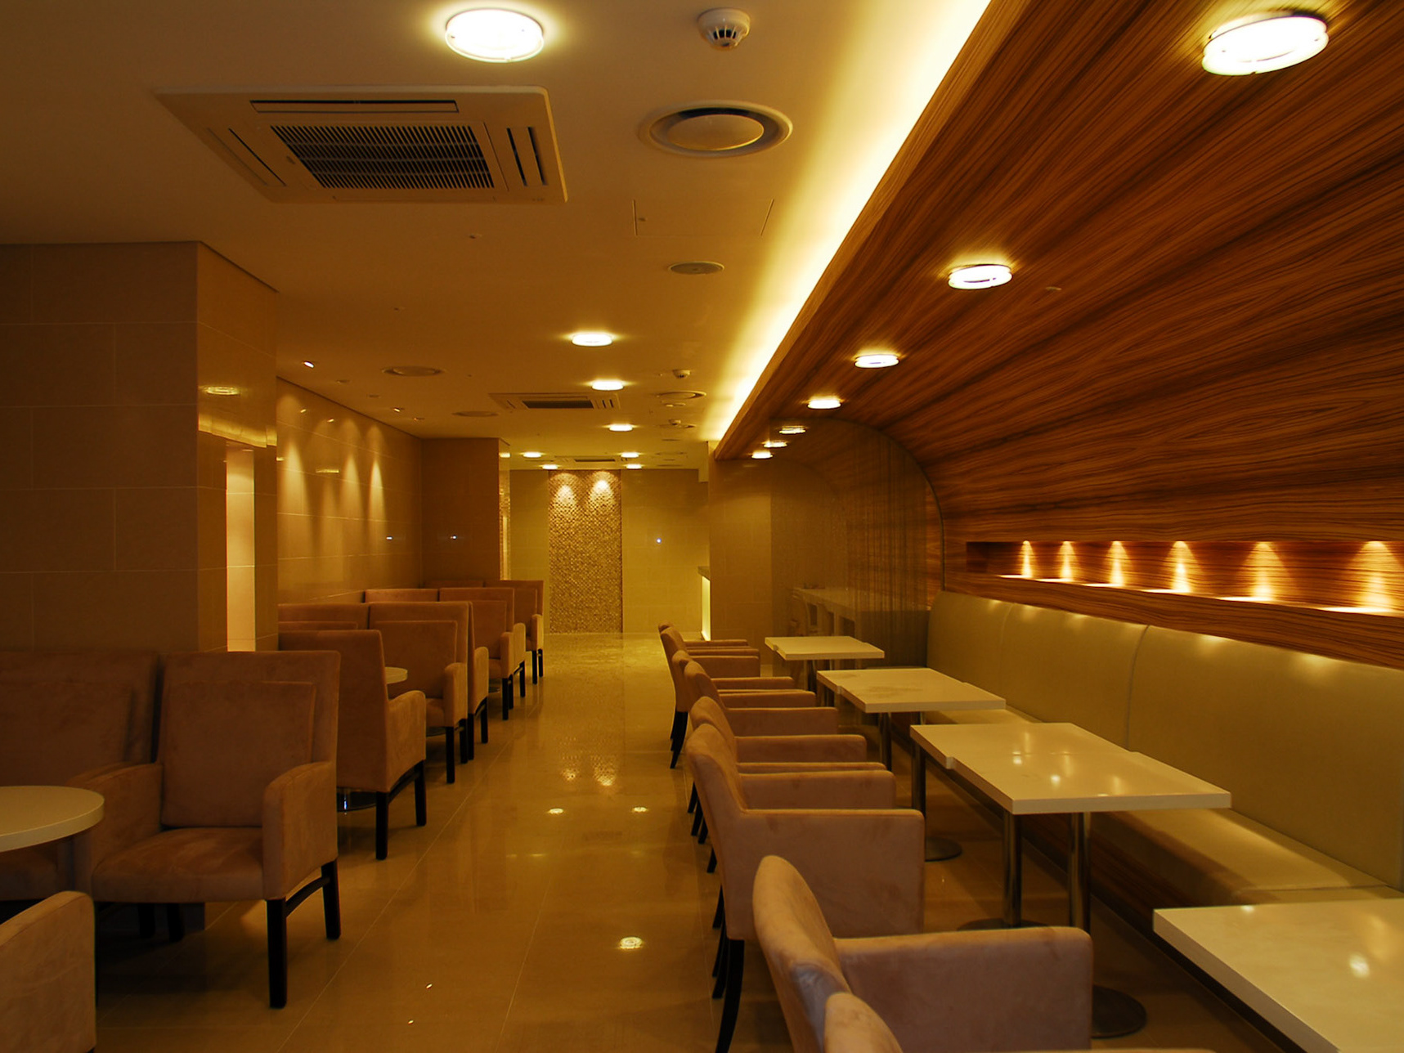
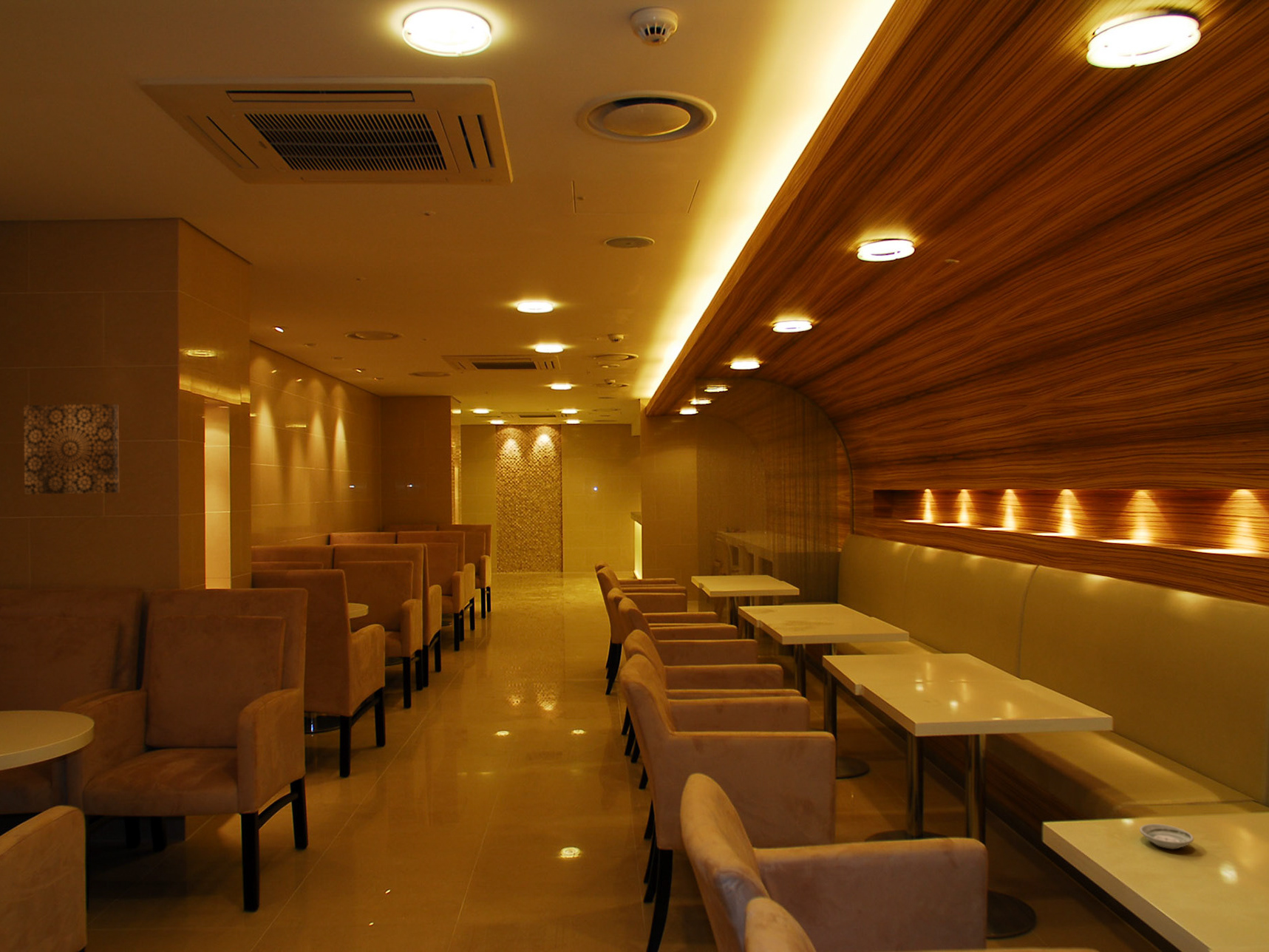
+ saucer (1166, 838)
+ wall art (72, 449)
